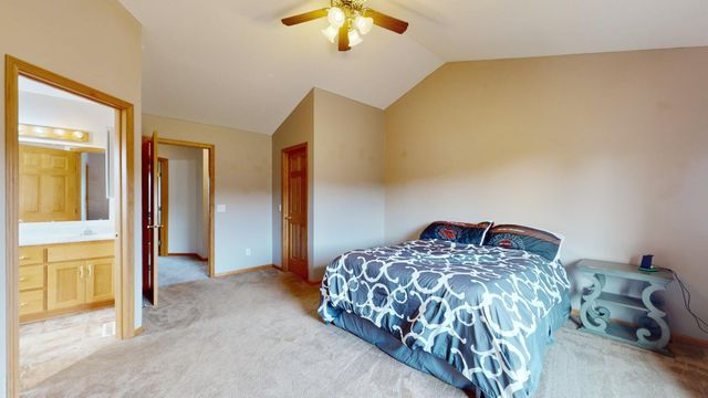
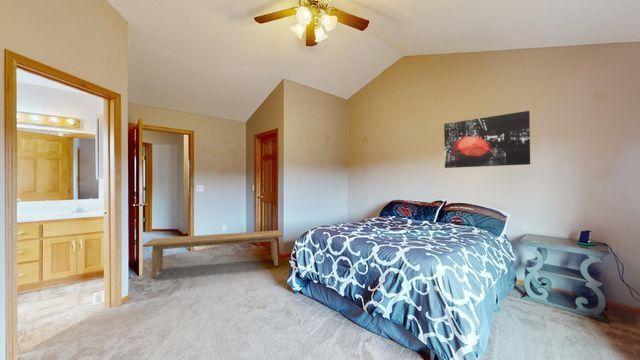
+ bench (219, 244)
+ wall art (483, 142)
